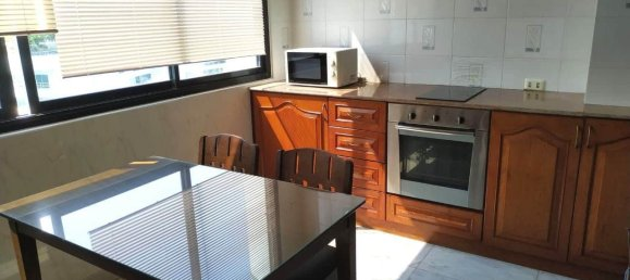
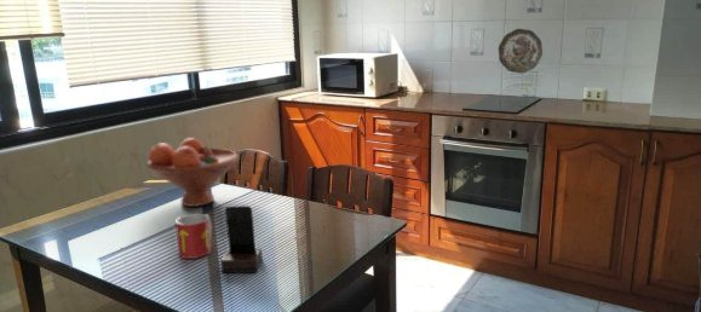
+ smartphone (240, 236)
+ fruit bowl (195, 171)
+ decorative plate (519, 51)
+ mug (197, 233)
